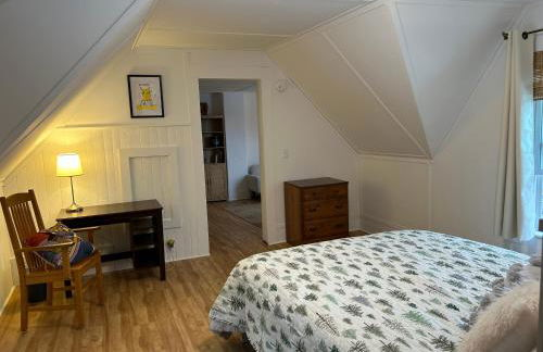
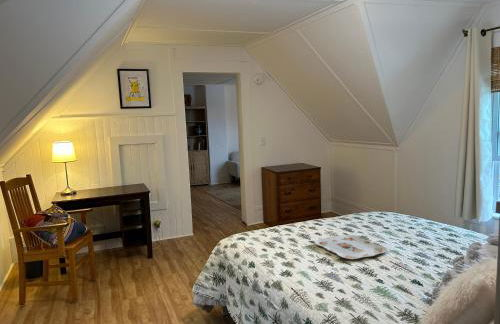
+ serving tray (349, 246)
